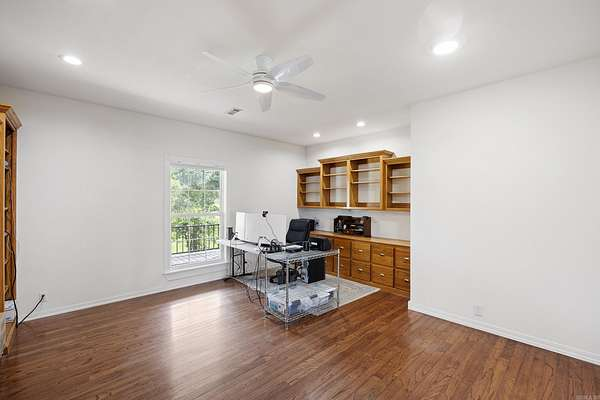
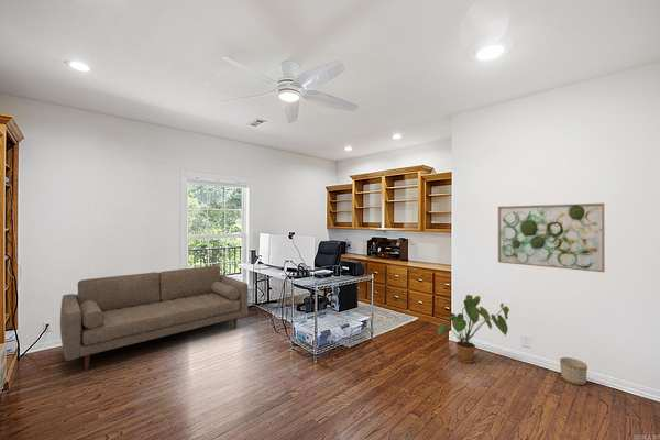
+ wall art (544, 235)
+ house plant (471, 328)
+ planter (573, 371)
+ sofa (163, 305)
